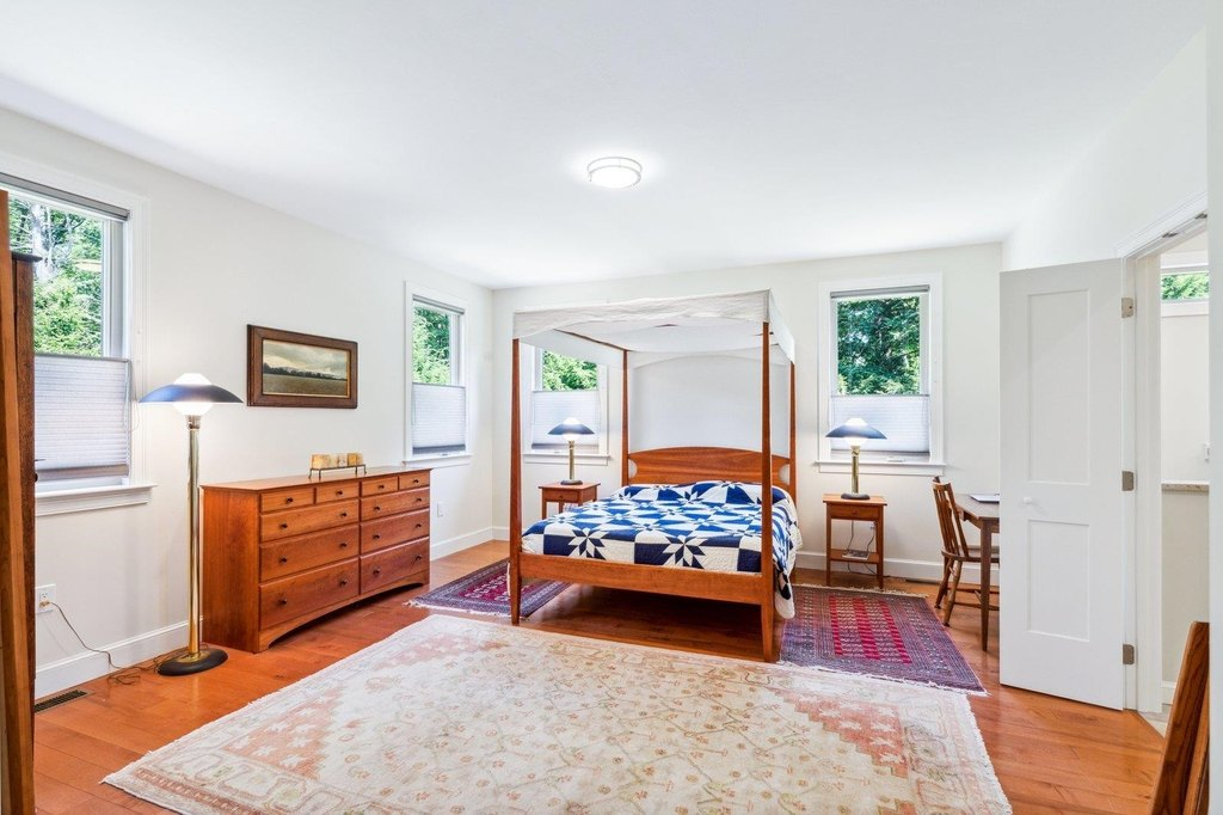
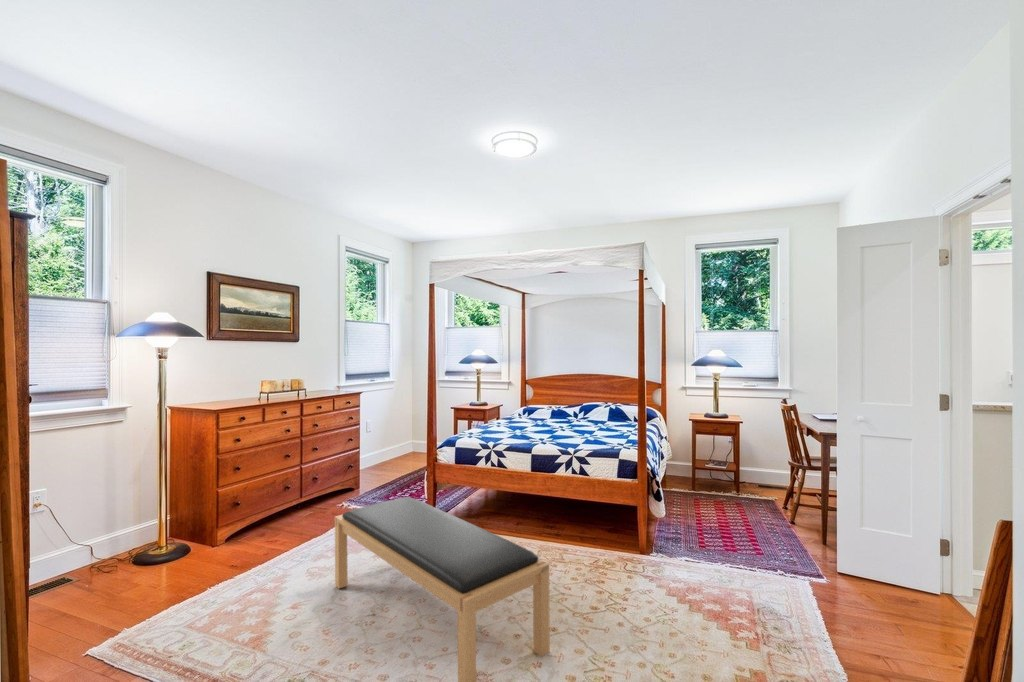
+ bench (429, 571)
